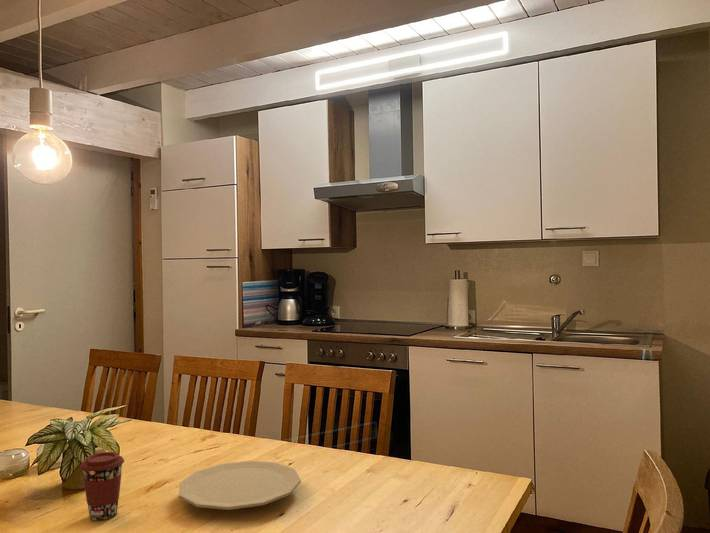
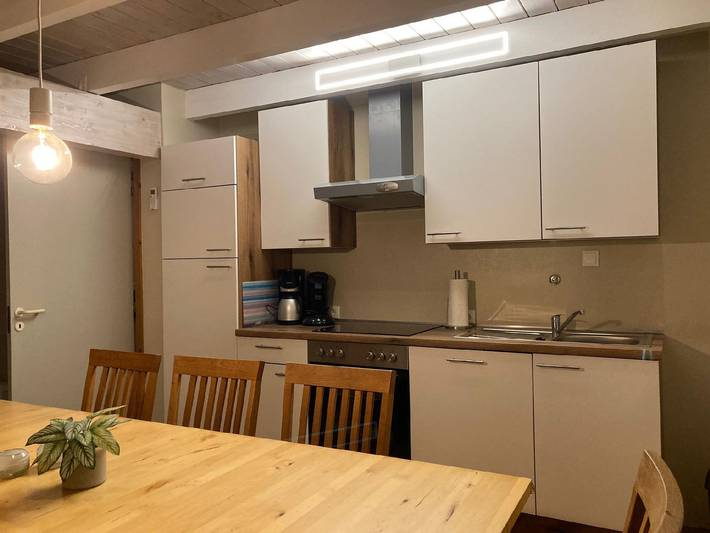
- coffee cup (102, 485)
- plate (240, 488)
